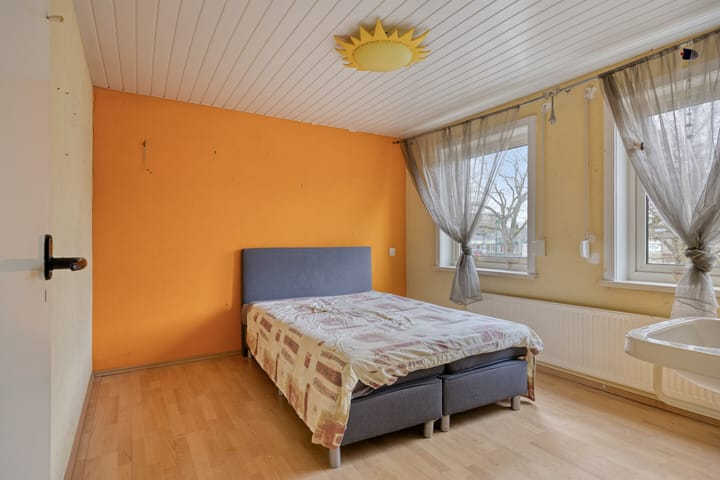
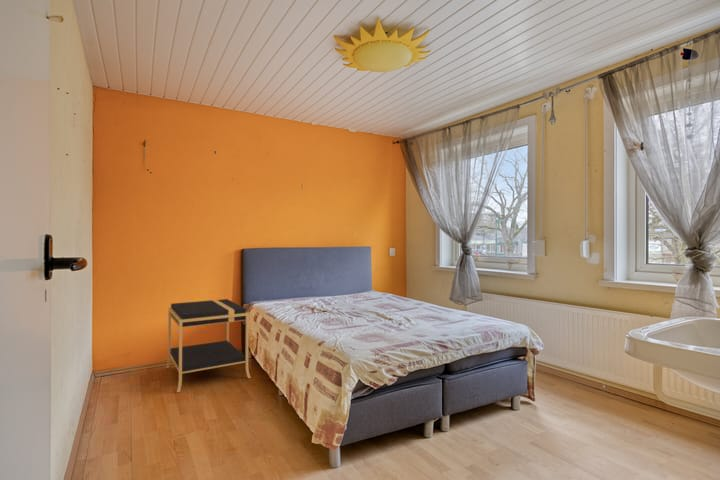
+ nightstand (206, 343)
